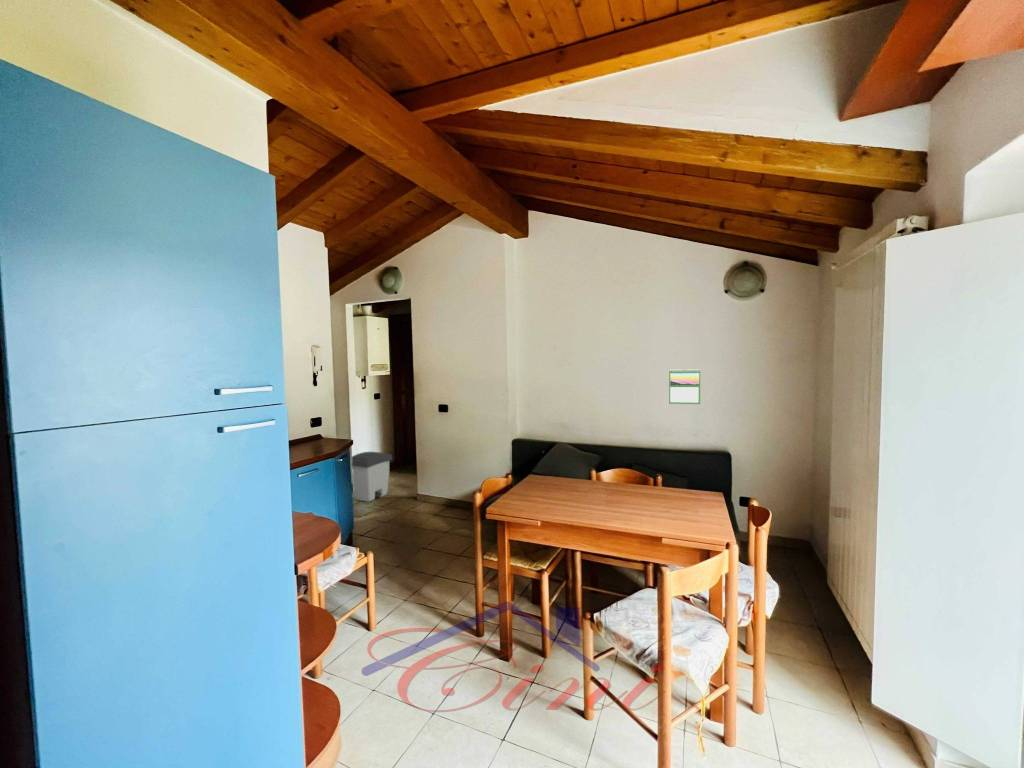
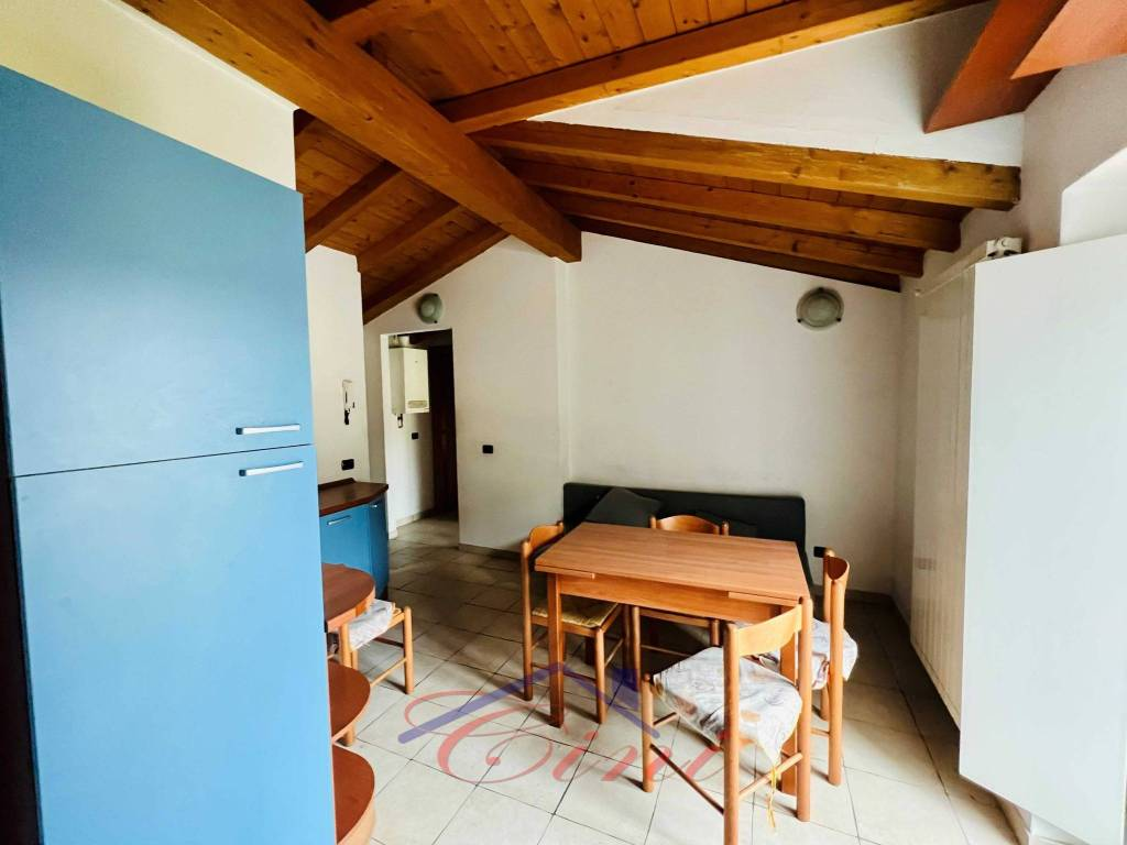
- calendar (684, 386)
- trash can (369, 475)
